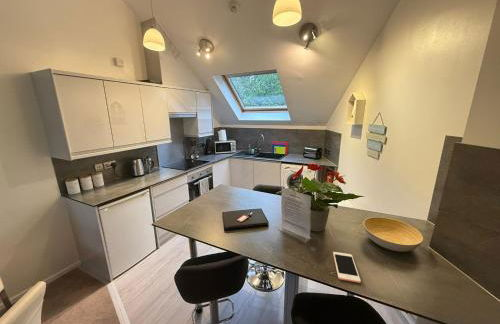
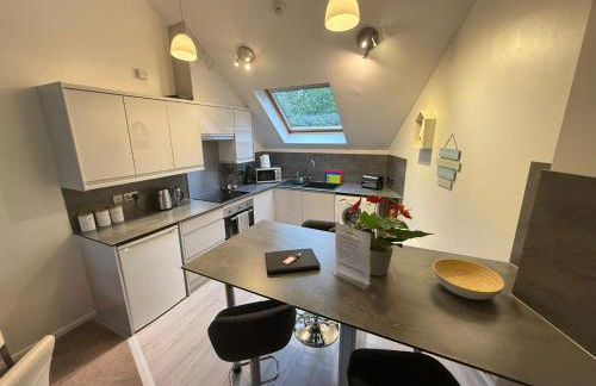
- cell phone (345, 265)
